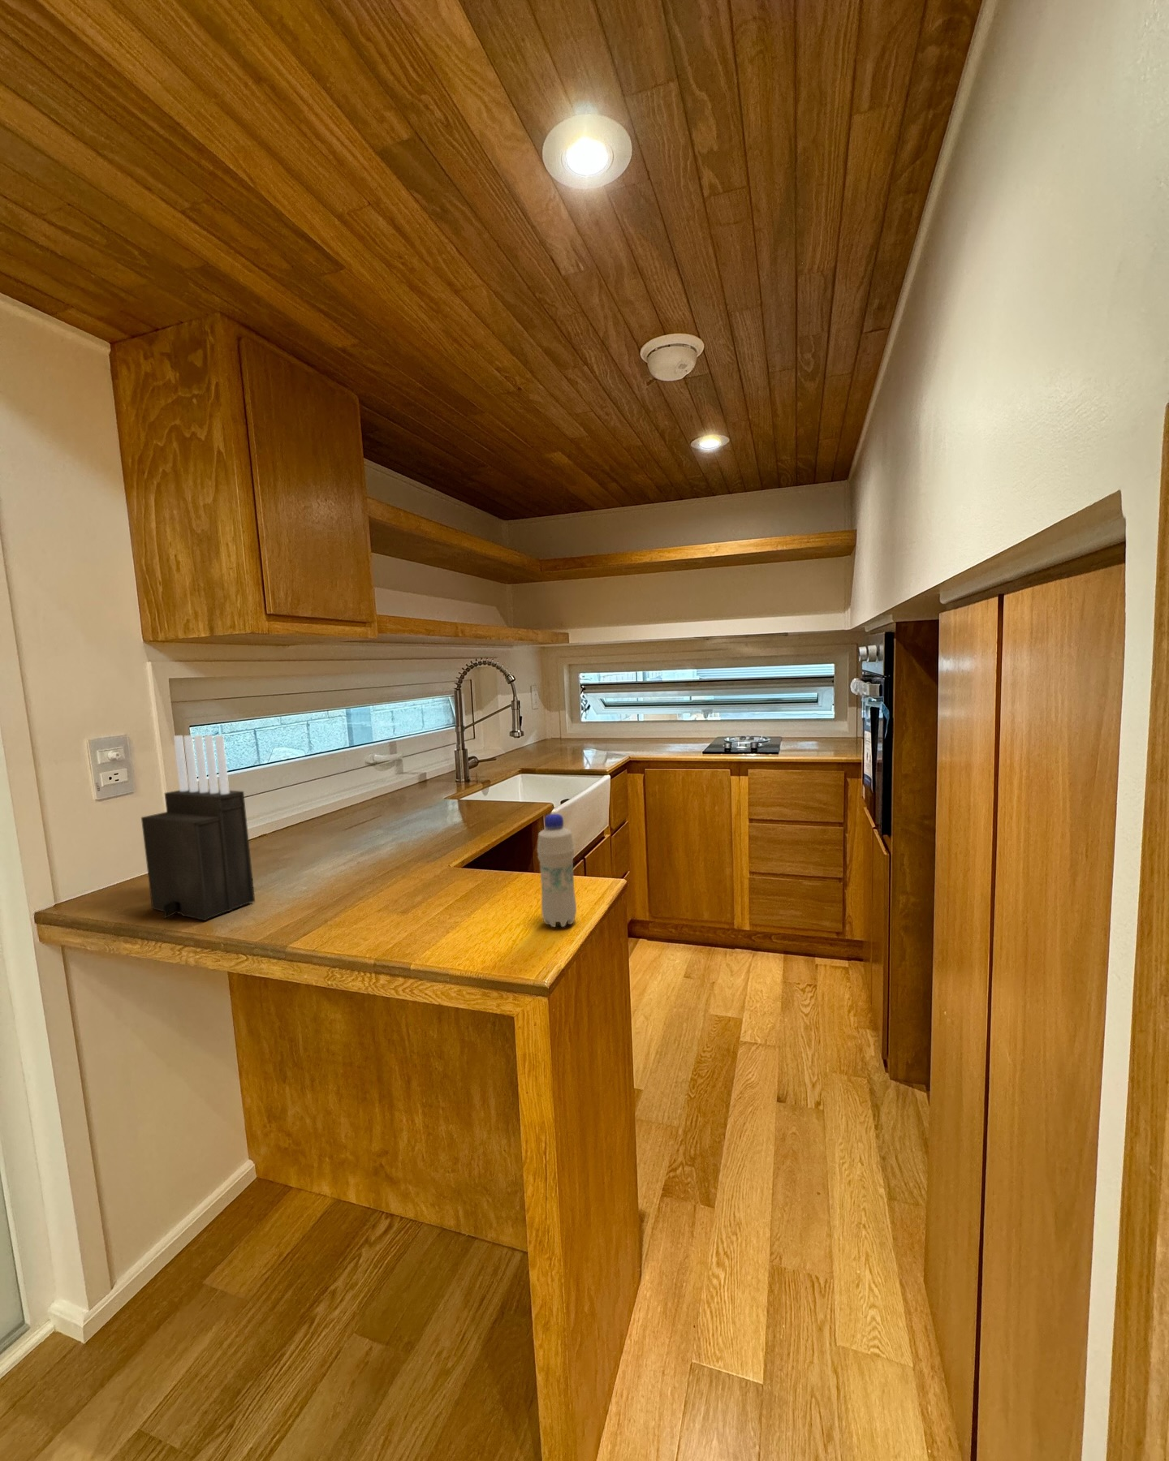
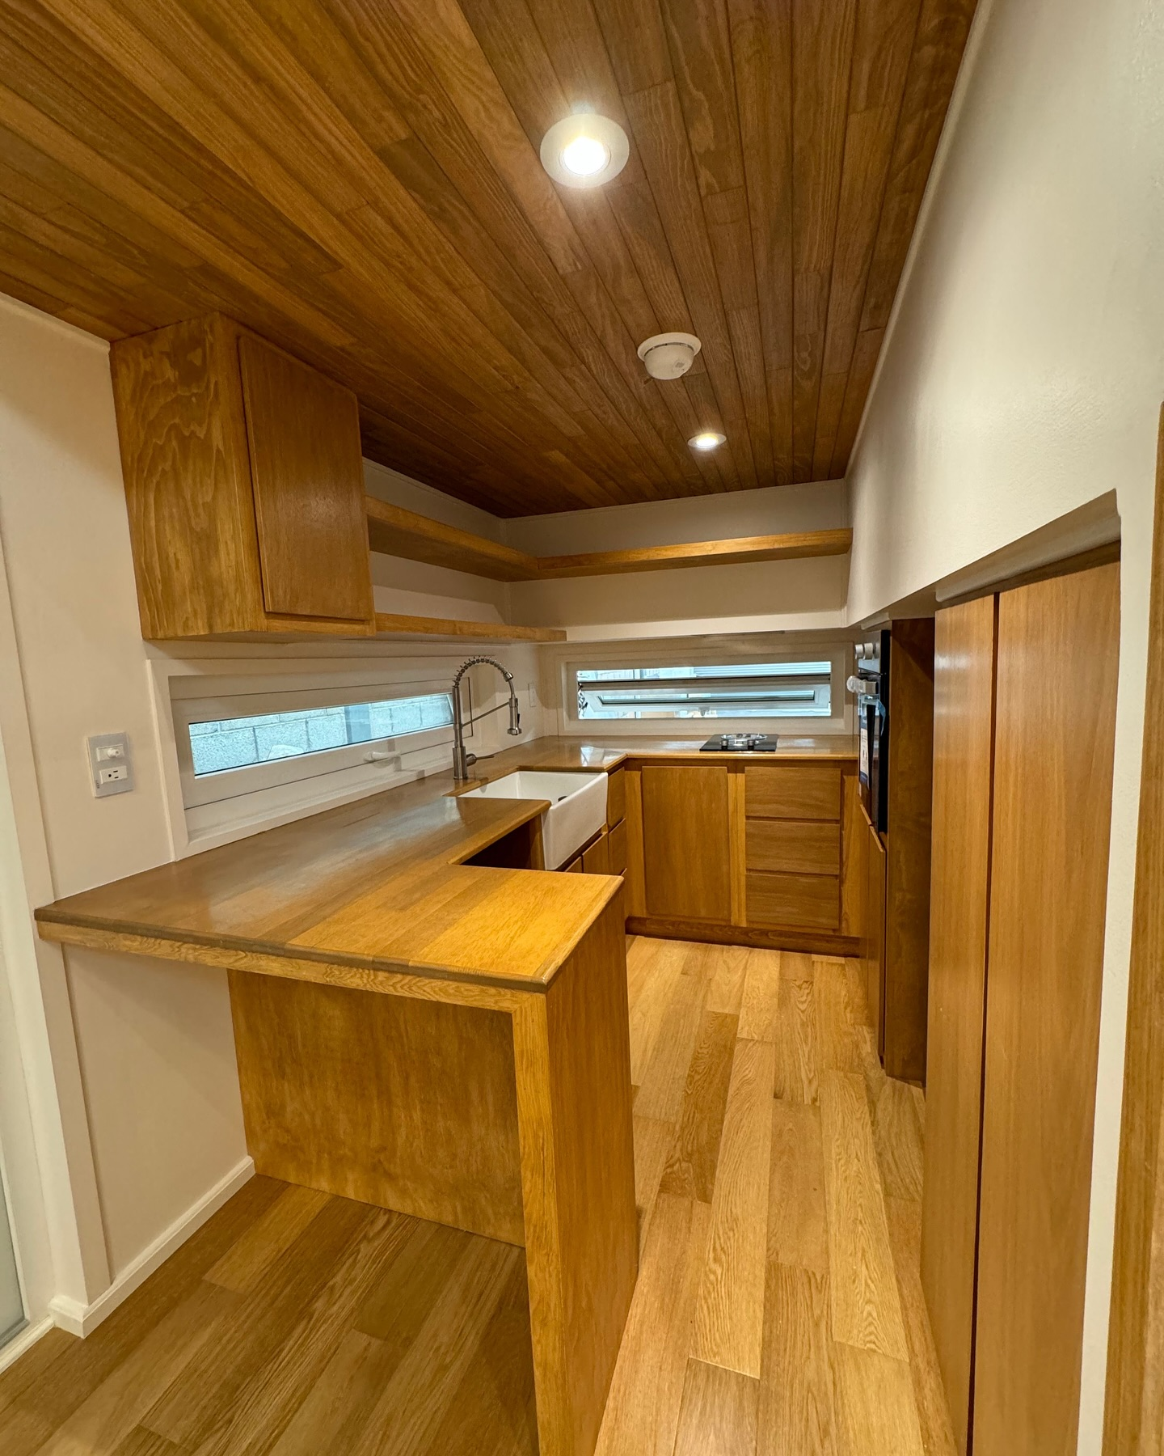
- bottle (556, 868)
- knife block (188, 823)
